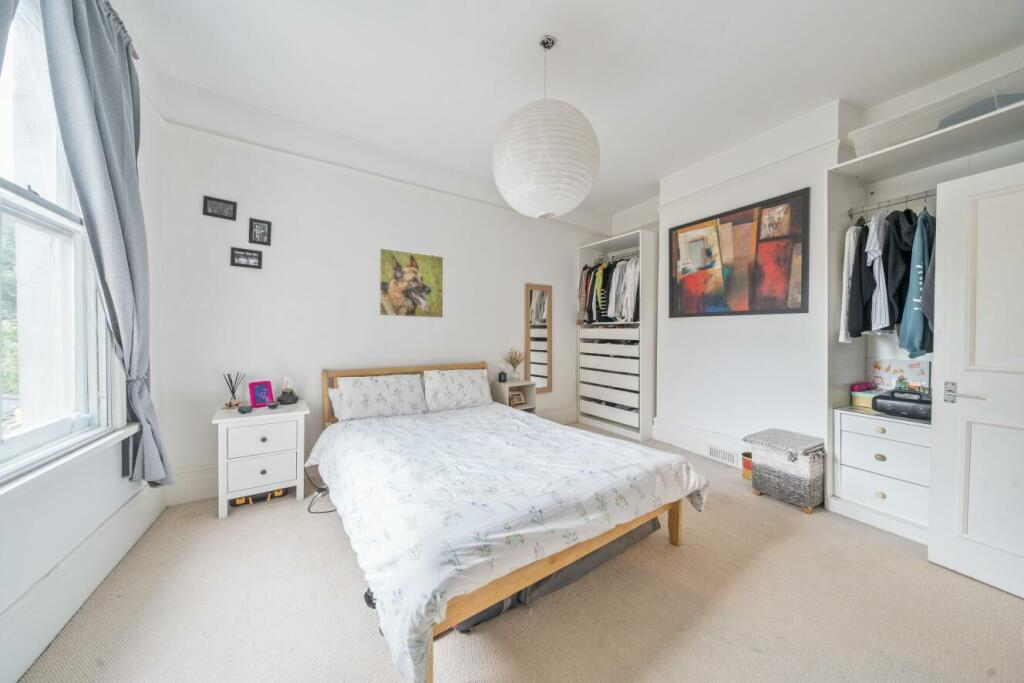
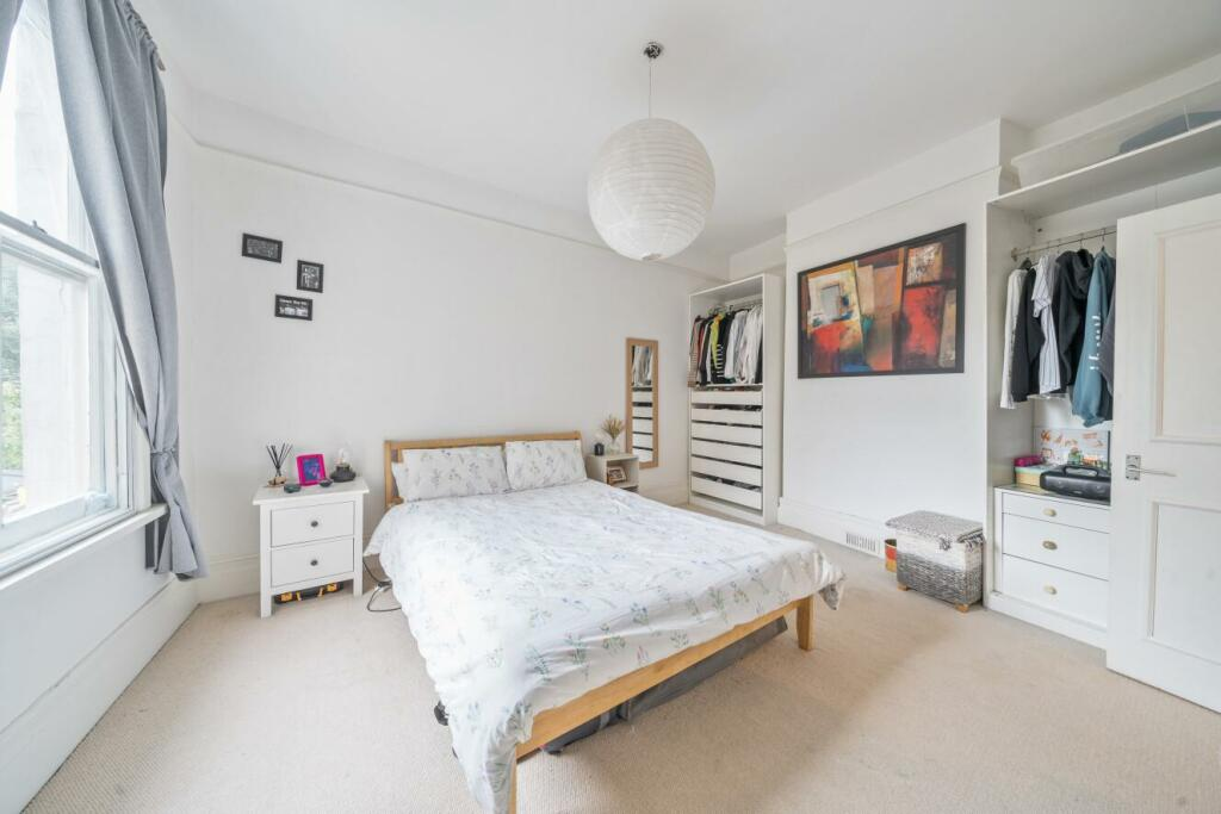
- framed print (412, 284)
